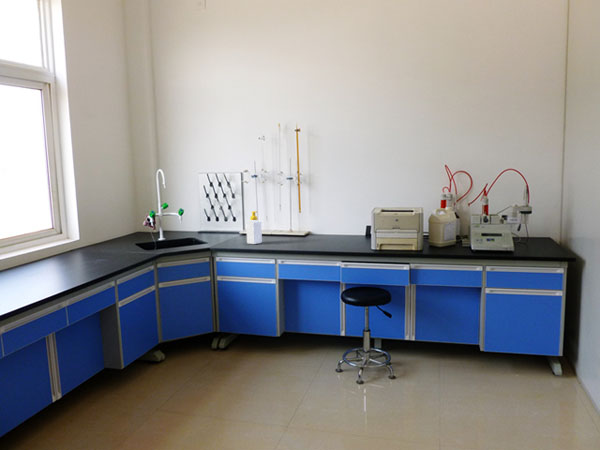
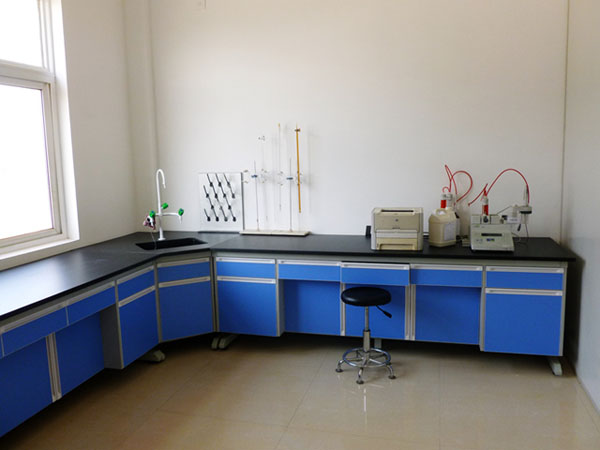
- soap bottle (254, 227)
